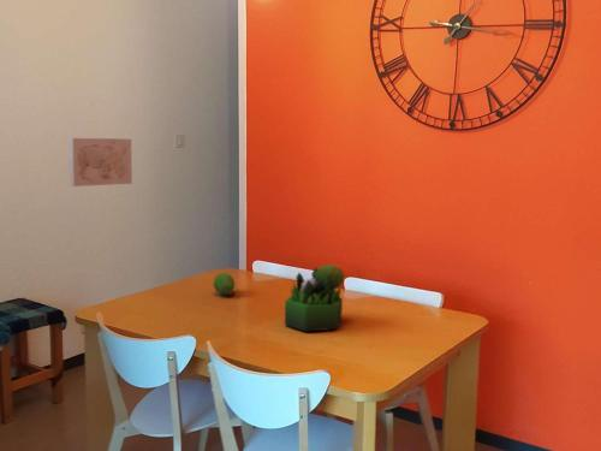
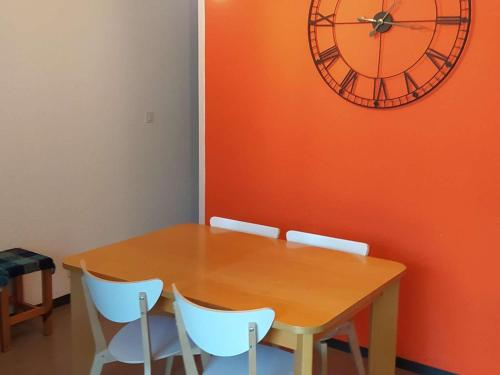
- plant (315, 293)
- wall art (101, 161)
- fruit (225, 284)
